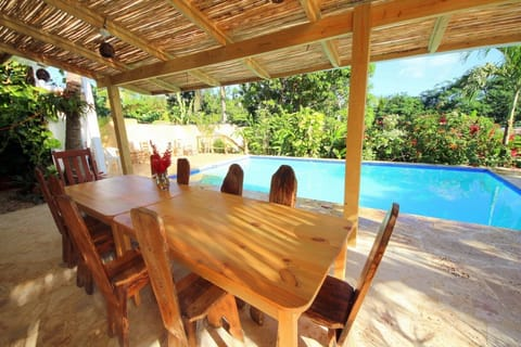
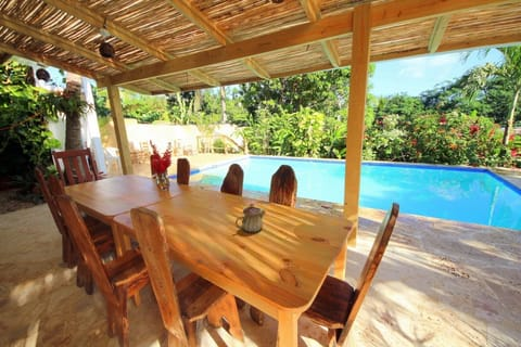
+ teapot (251, 216)
